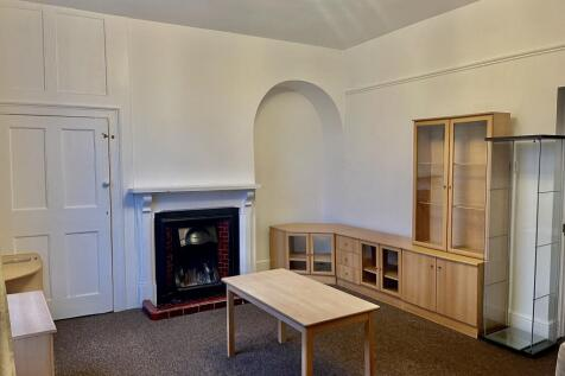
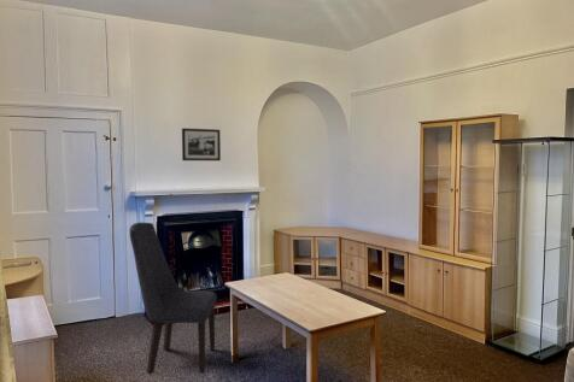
+ picture frame (201, 145)
+ chair (174, 292)
